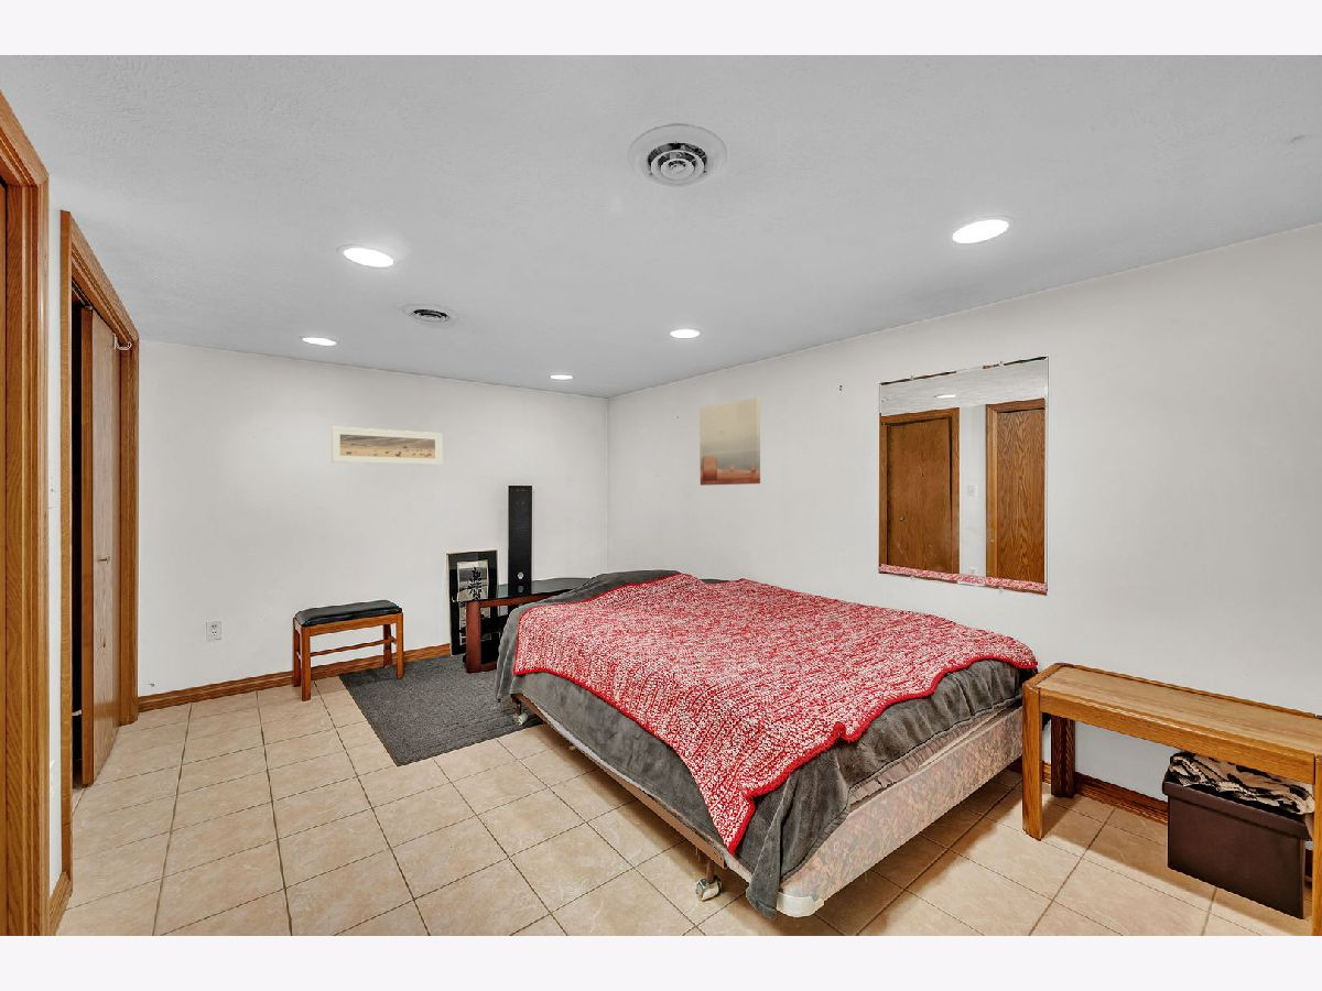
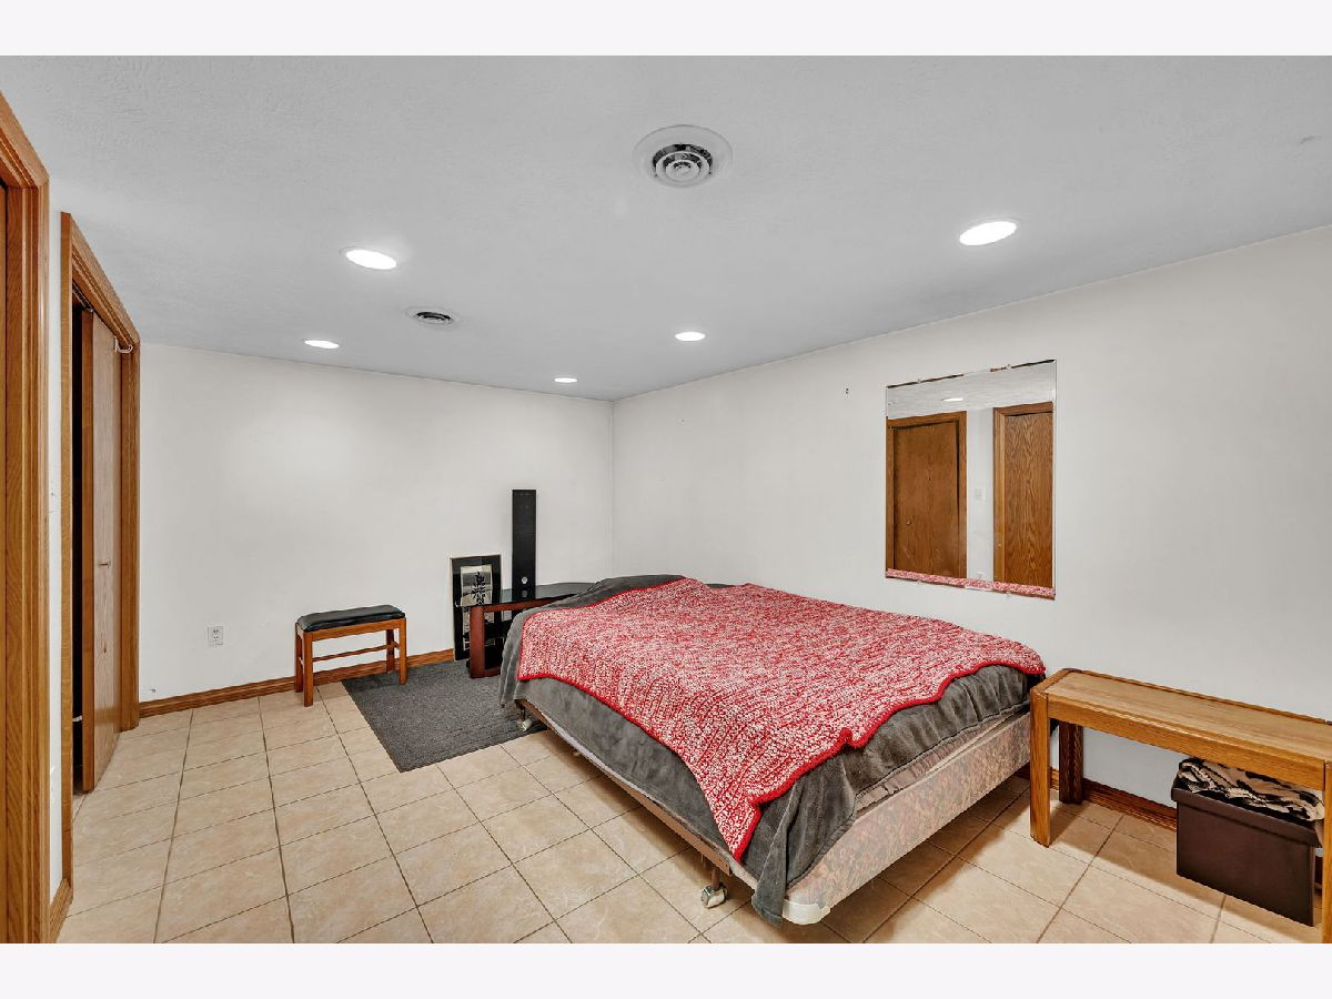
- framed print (389, 446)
- wall art (728, 444)
